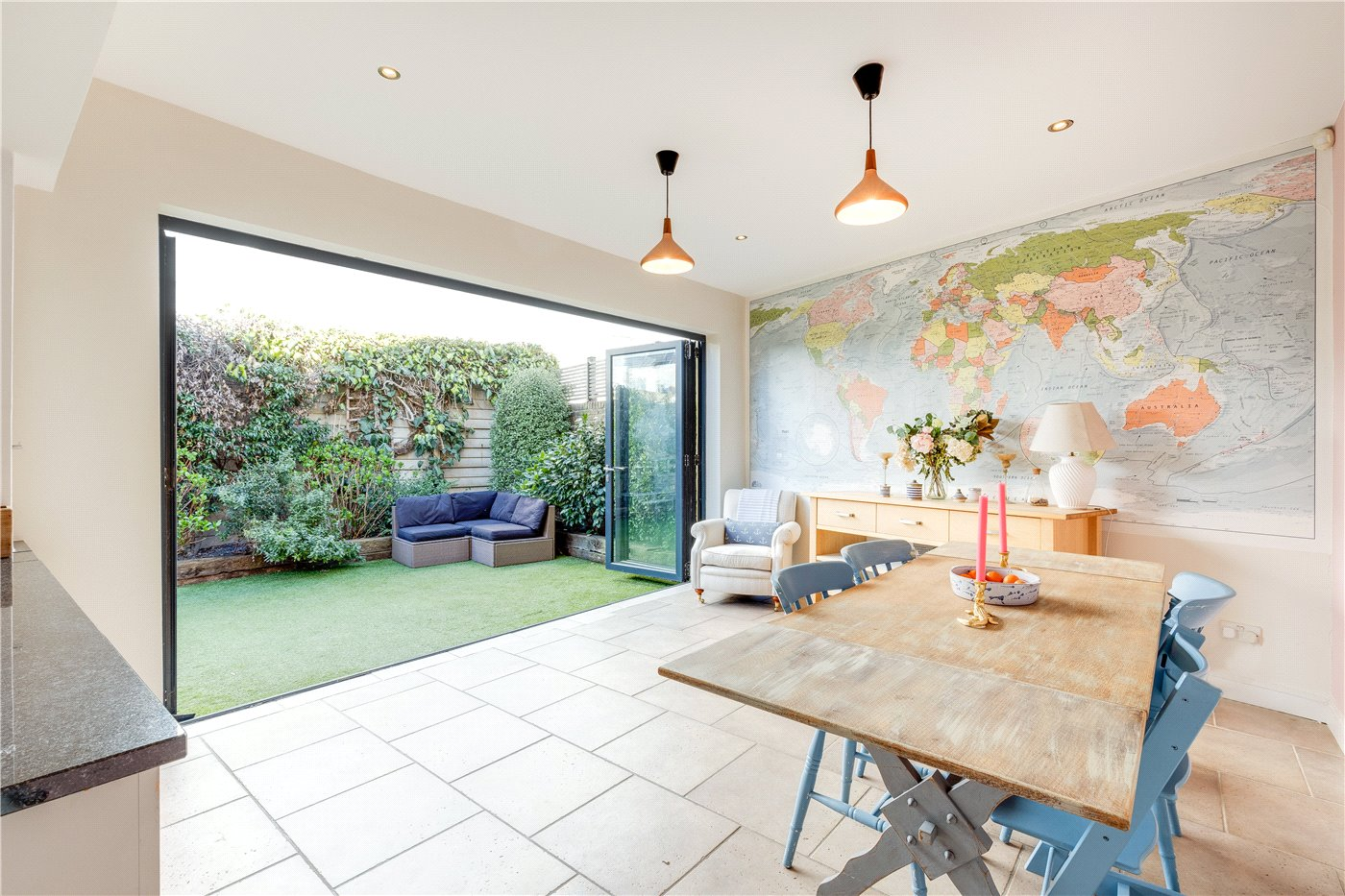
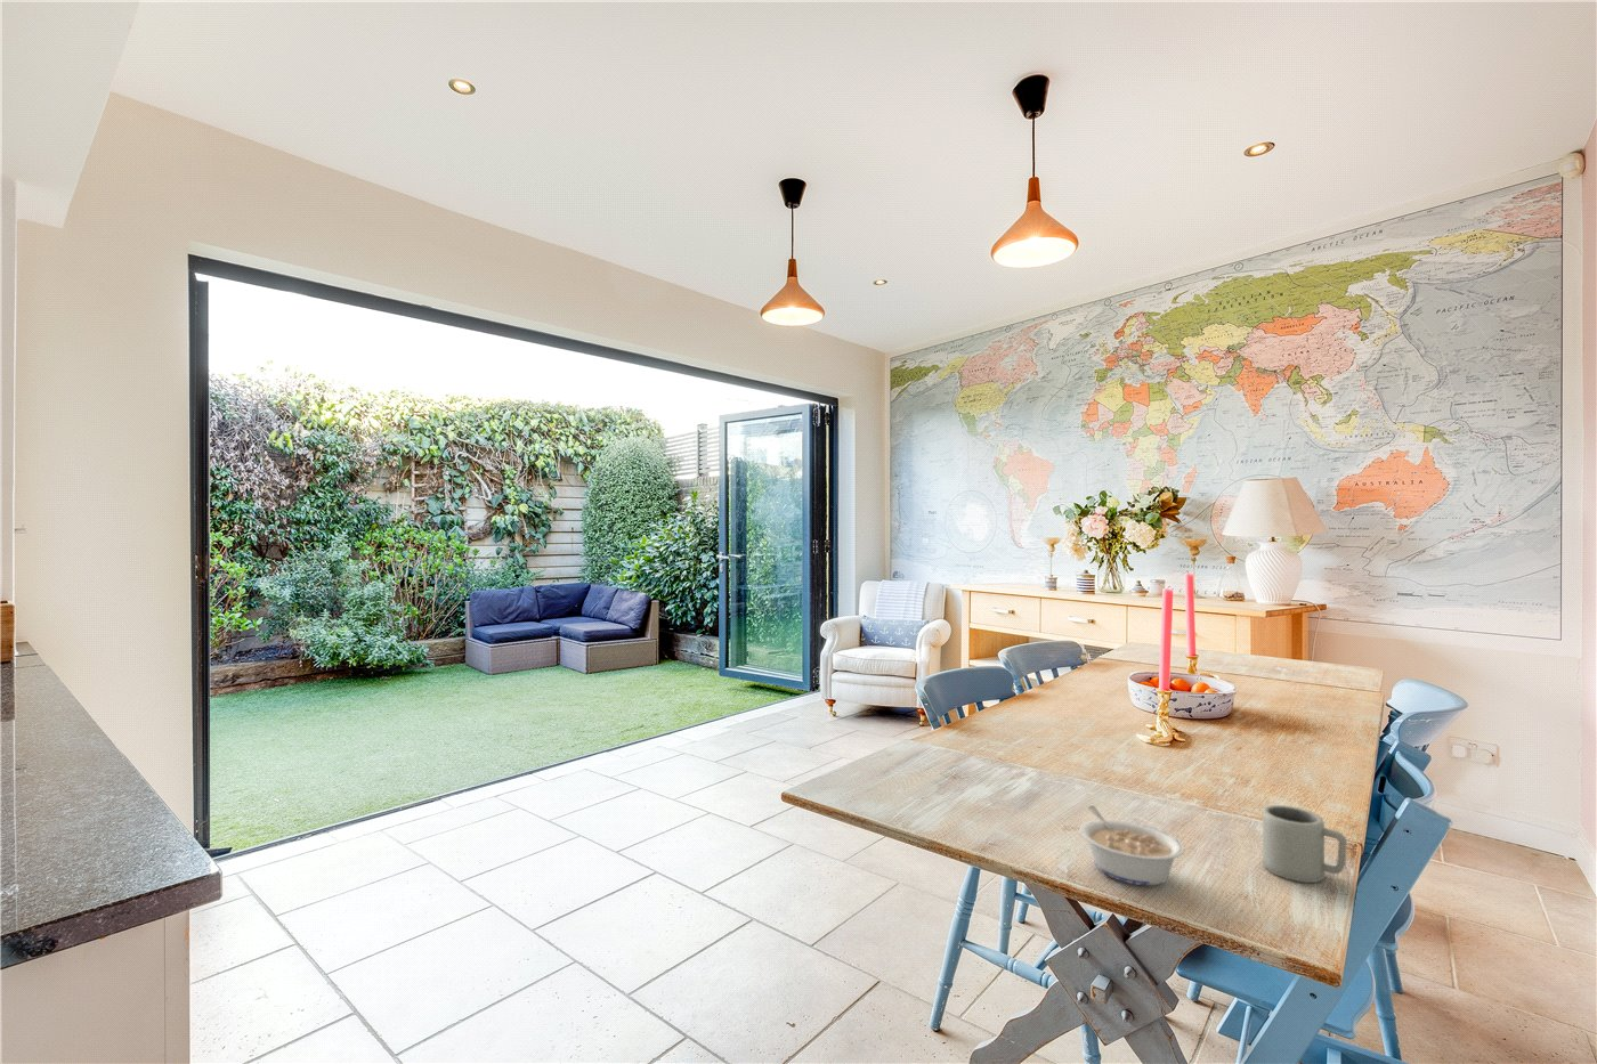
+ cup (1303, 846)
+ legume (1126, 849)
